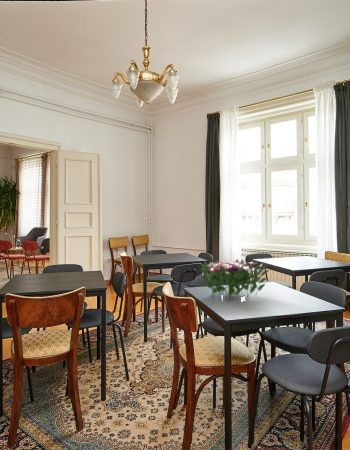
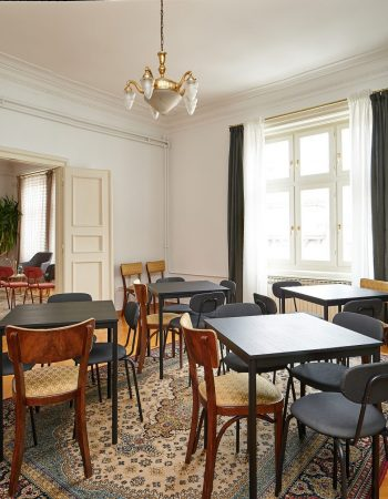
- flower arrangement (230, 279)
